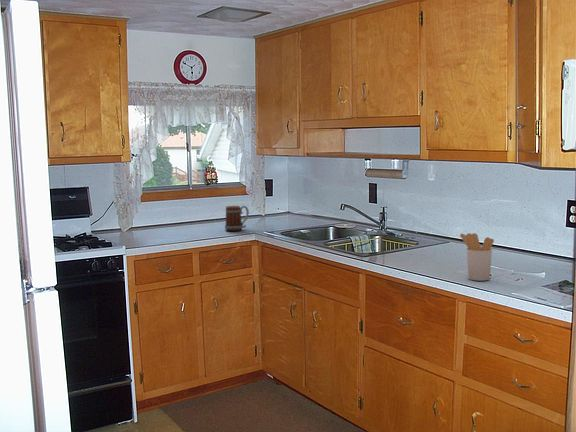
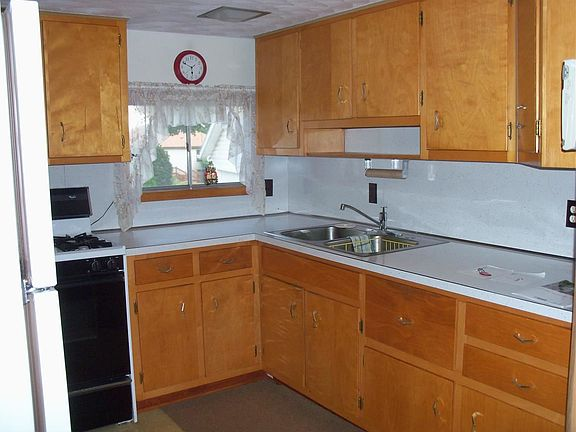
- utensil holder (475, 255)
- mug (237, 217)
